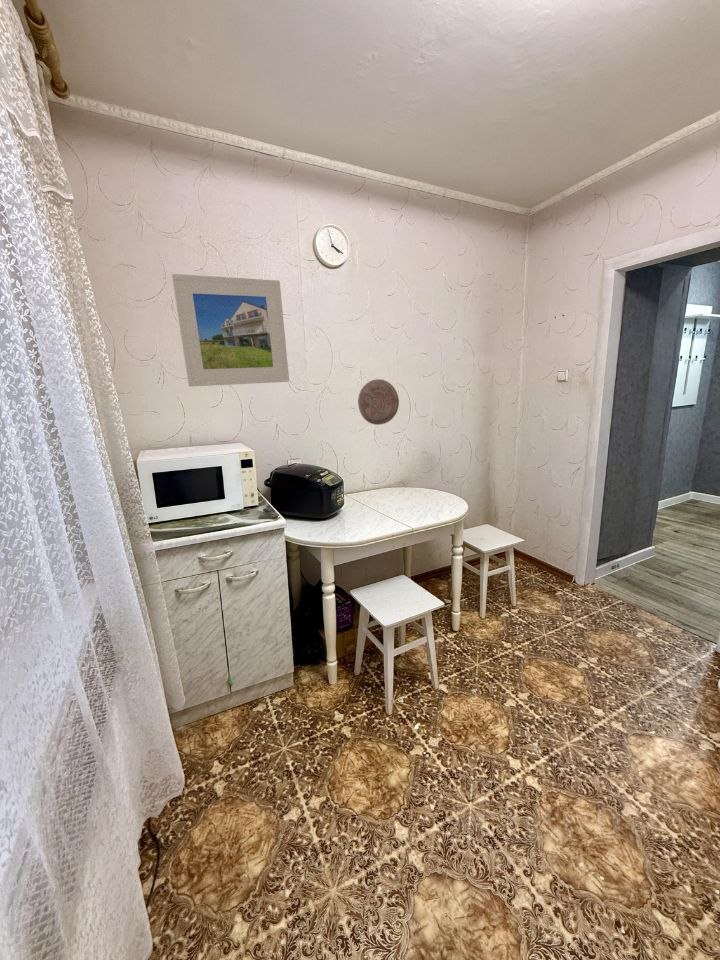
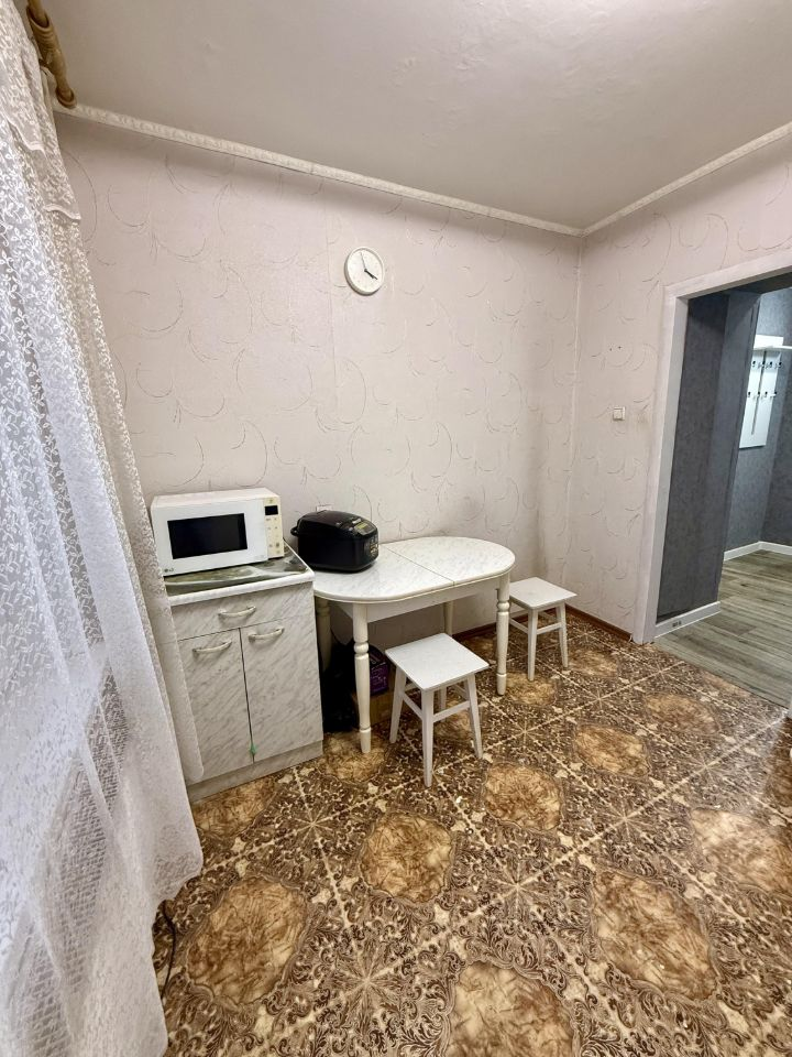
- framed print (235, 332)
- decorative plate (378, 402)
